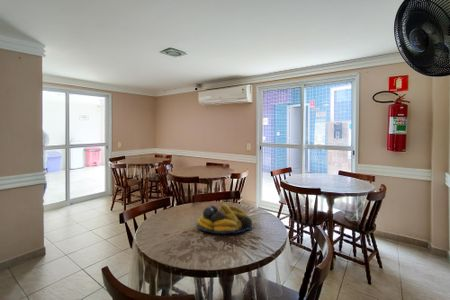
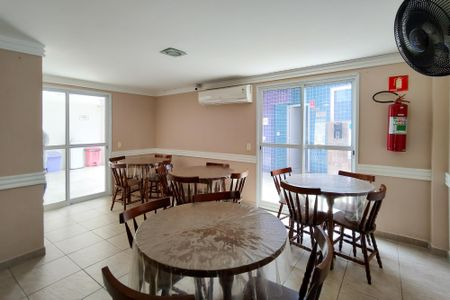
- fruit bowl (224, 215)
